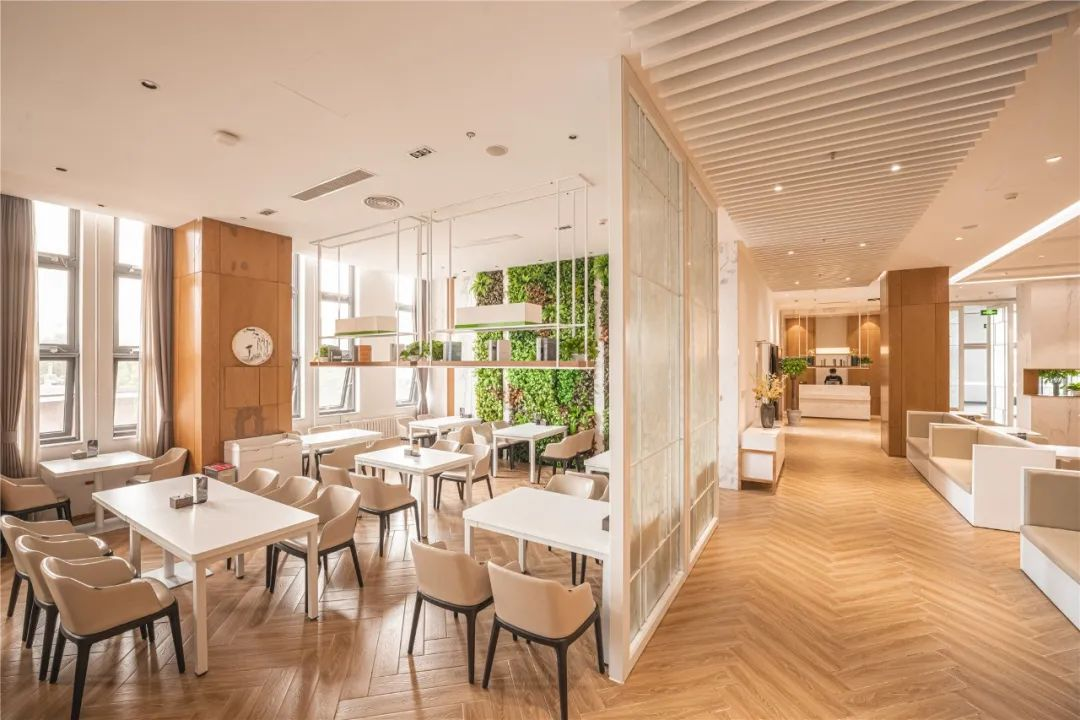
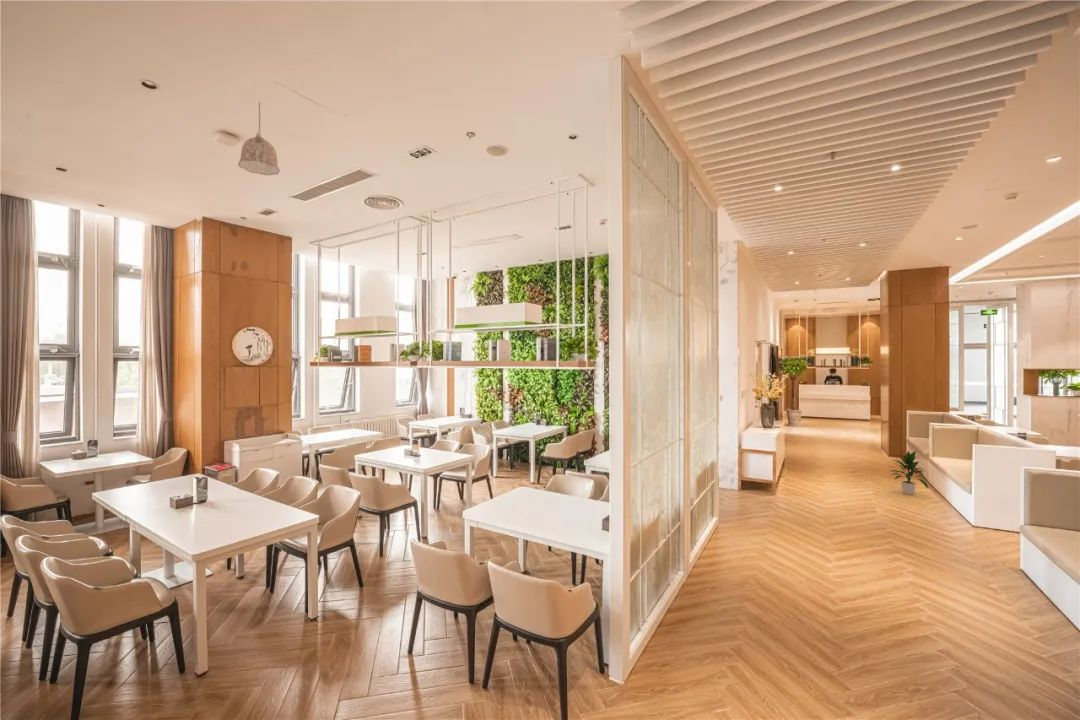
+ indoor plant (909, 472)
+ pendant lamp (259, 135)
